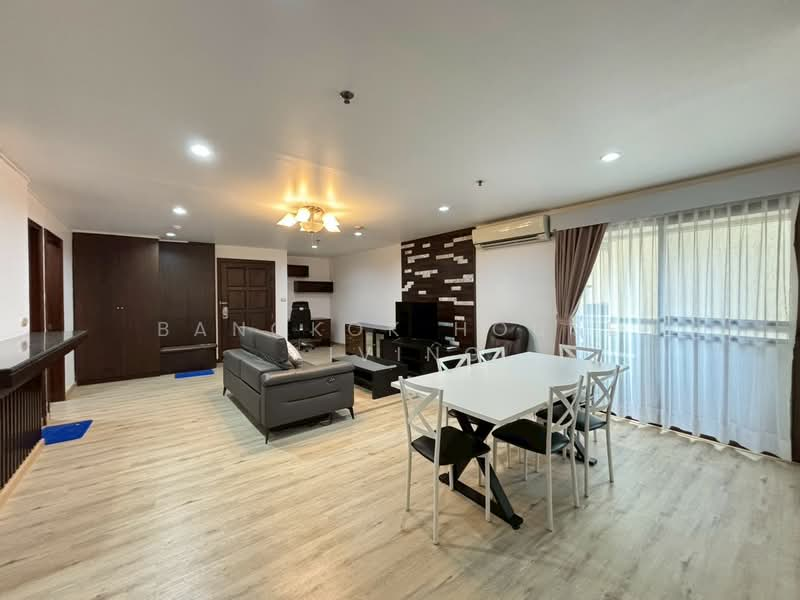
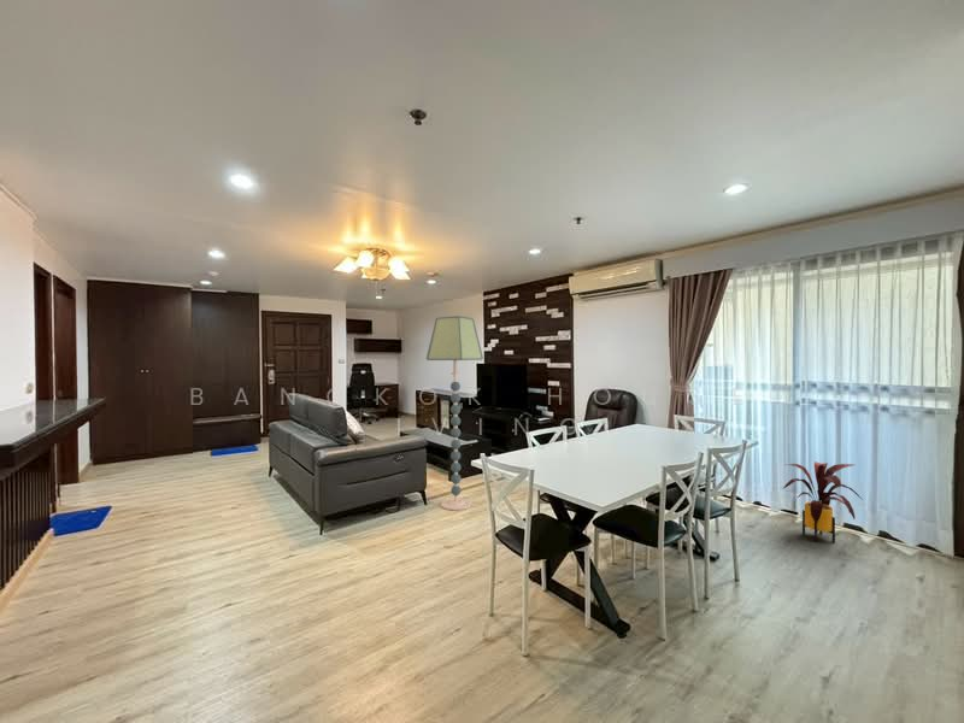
+ house plant (818, 499)
+ floor lamp (455, 411)
